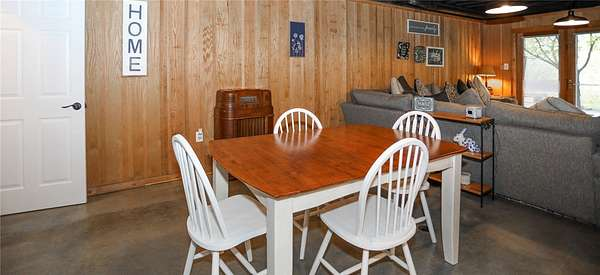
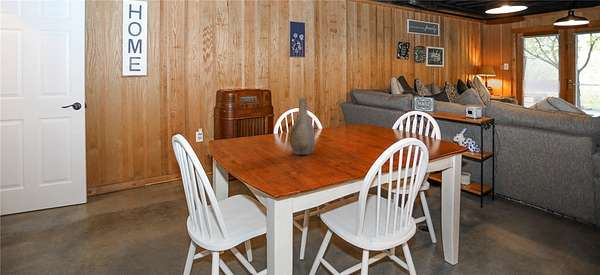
+ vase (302, 125)
